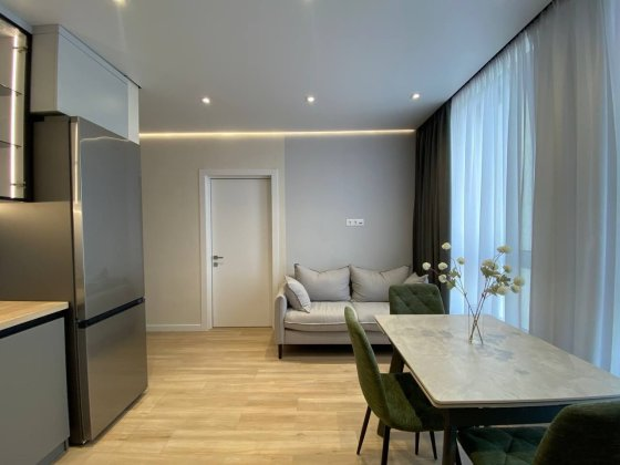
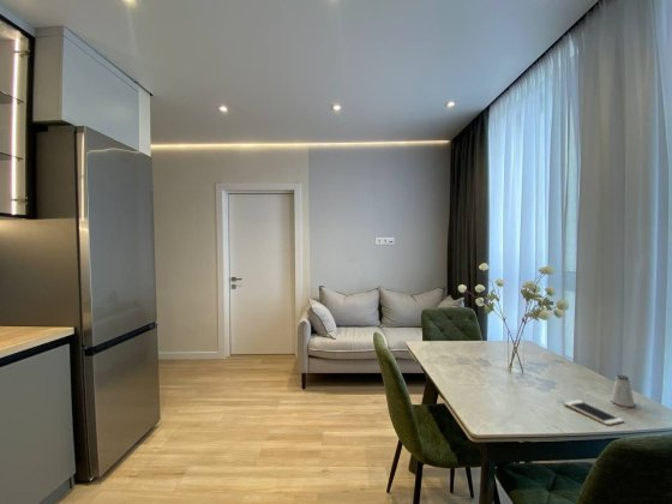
+ saltshaker (622, 389)
+ cell phone (592, 412)
